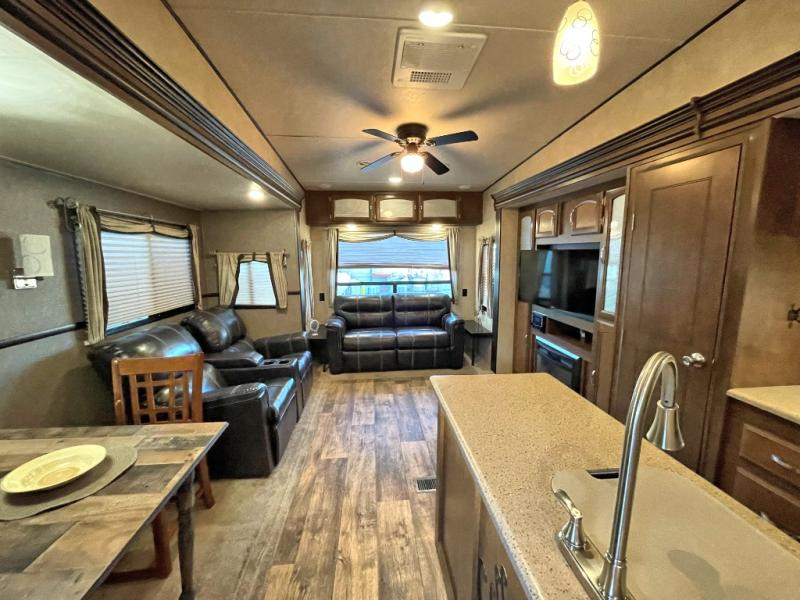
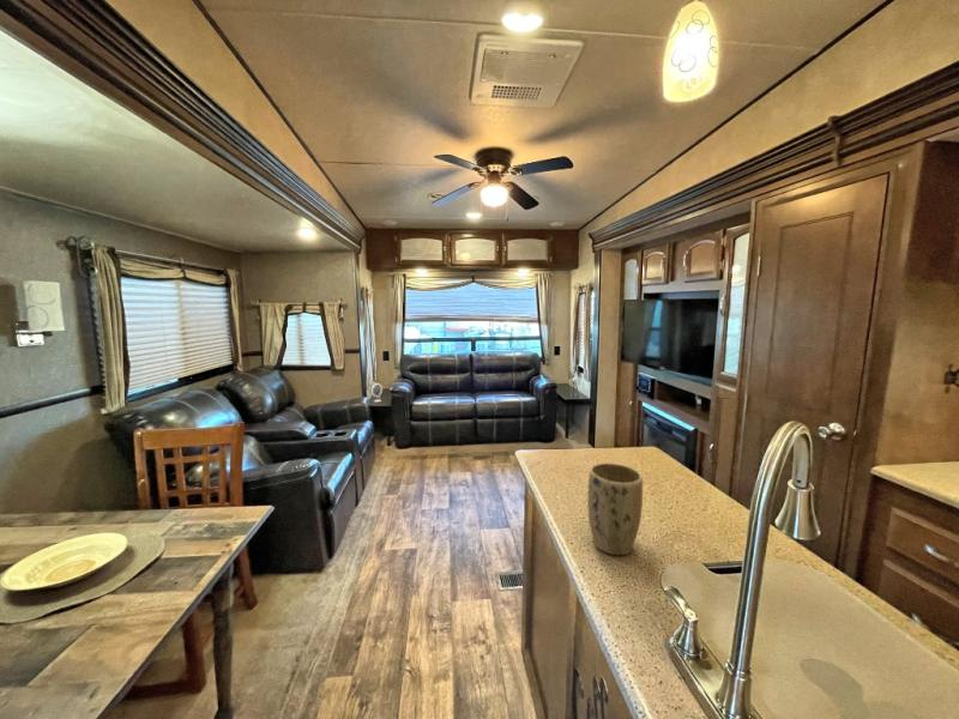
+ plant pot (614, 508)
